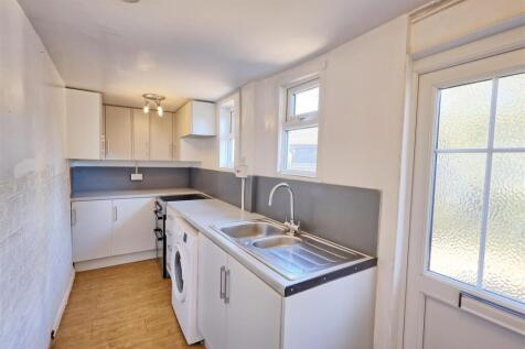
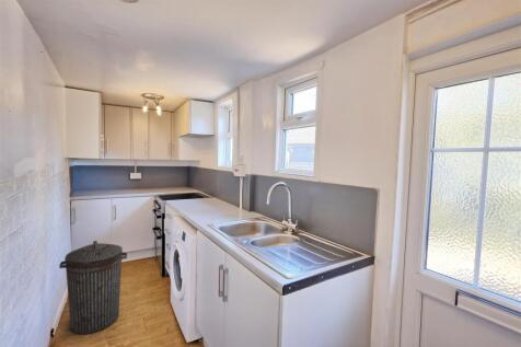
+ trash can (95, 281)
